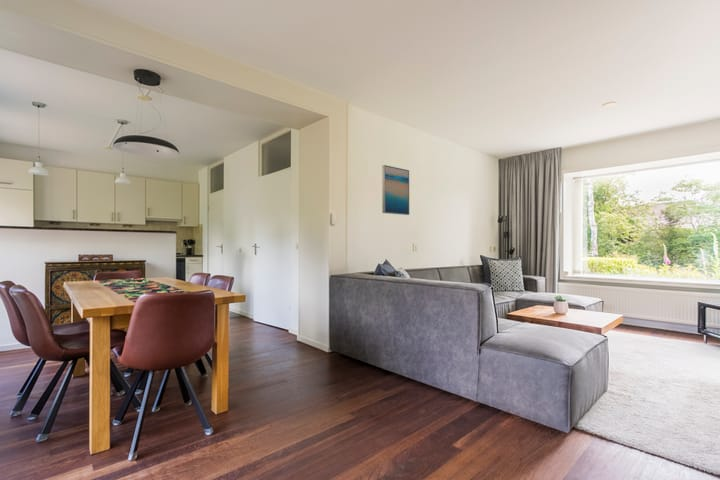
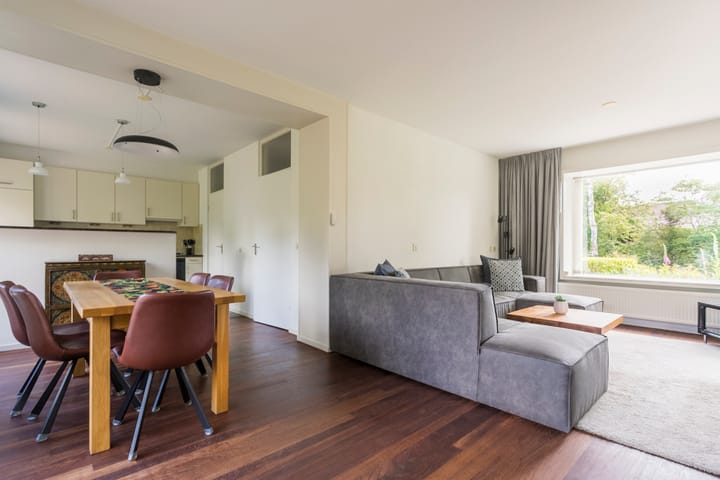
- wall art (396, 190)
